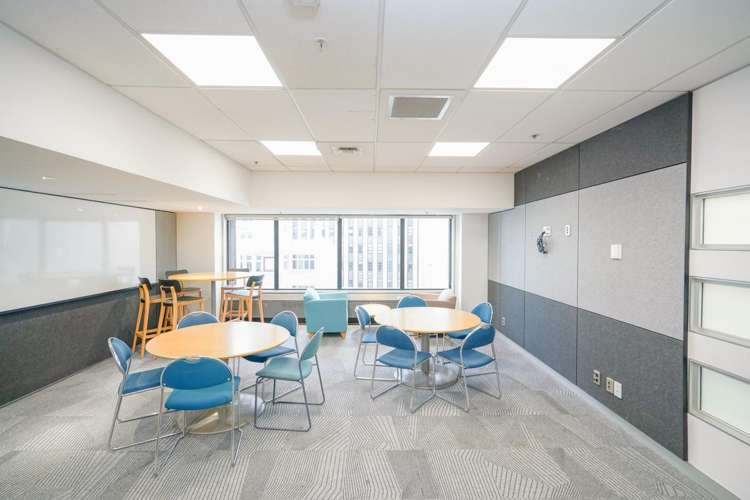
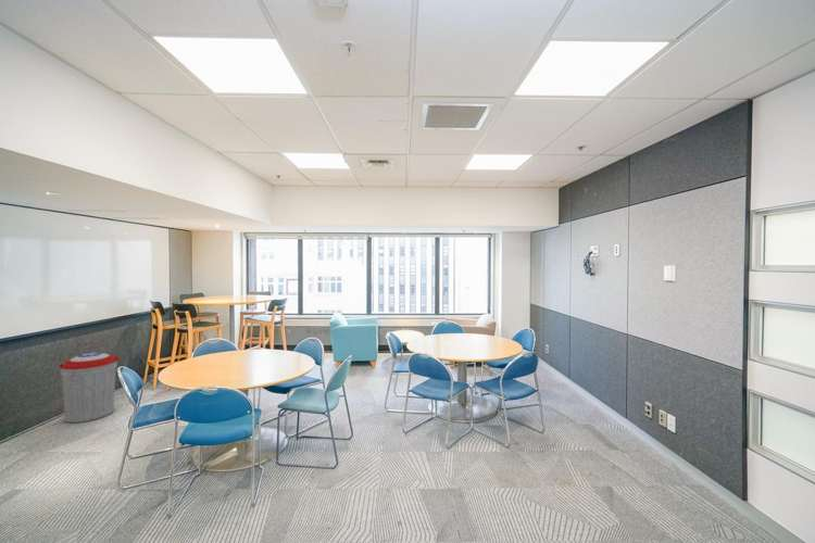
+ trash can (89, 384)
